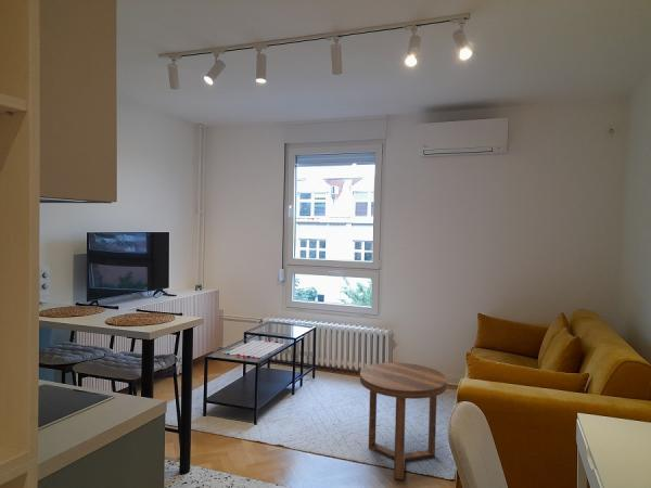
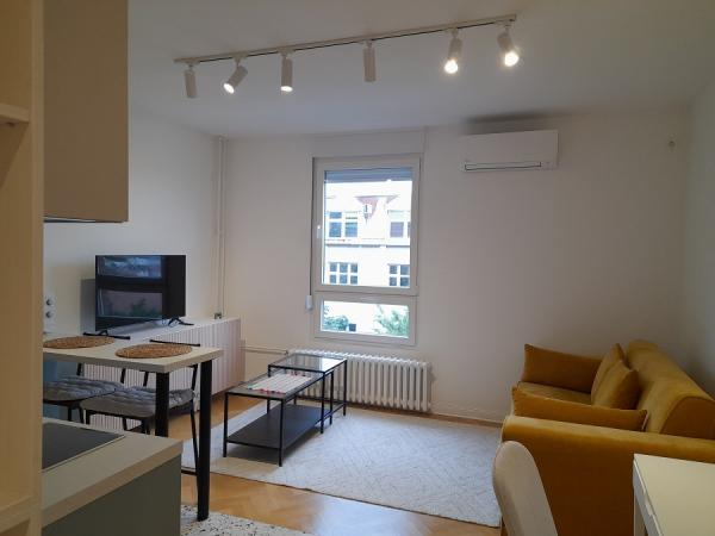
- side table (401, 416)
